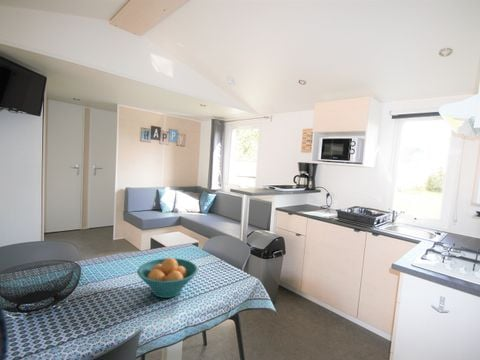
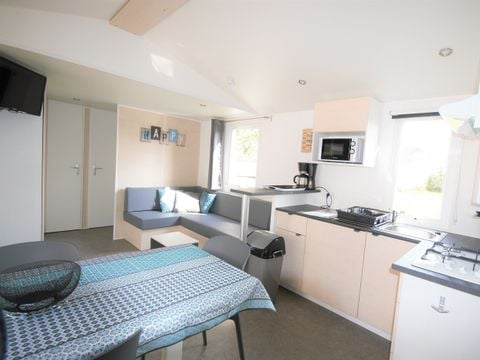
- fruit bowl (168, 275)
